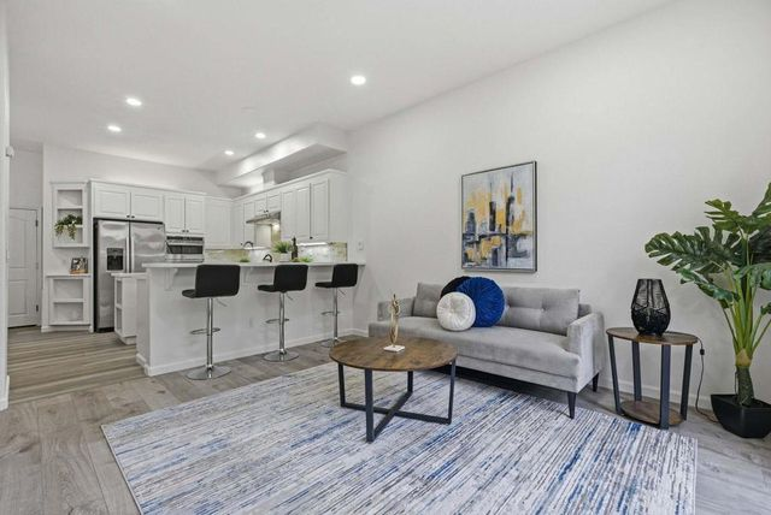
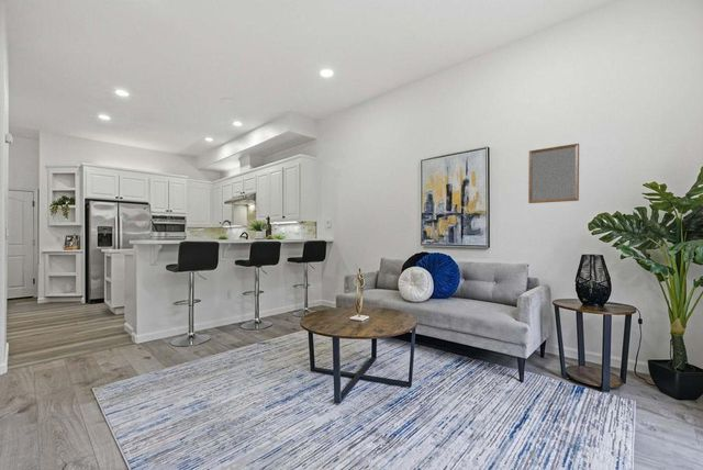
+ home mirror (553, 175)
